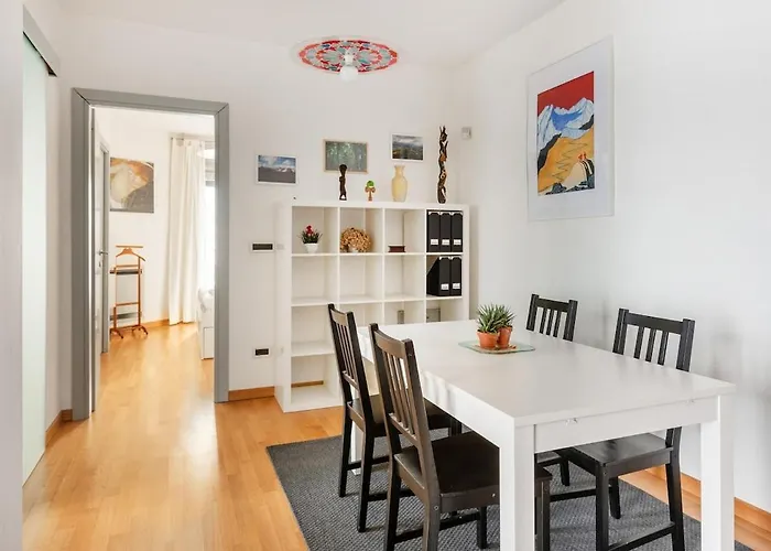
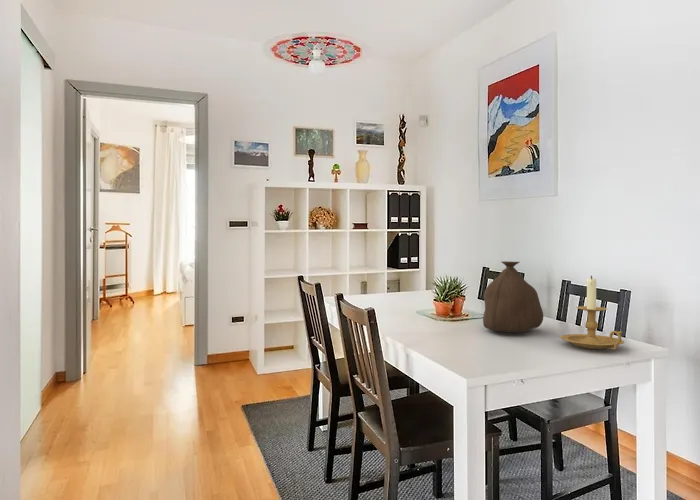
+ candle holder (591, 311)
+ bag (509, 296)
